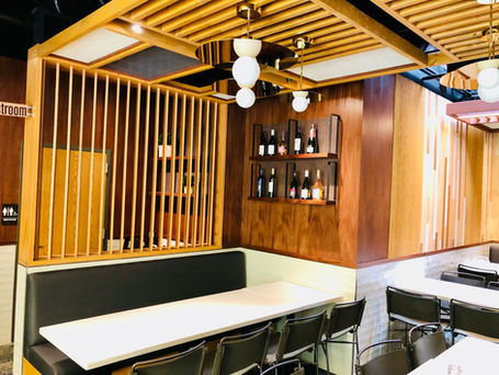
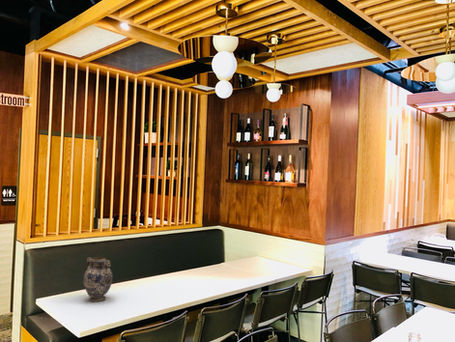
+ decorative vase (98, 278)
